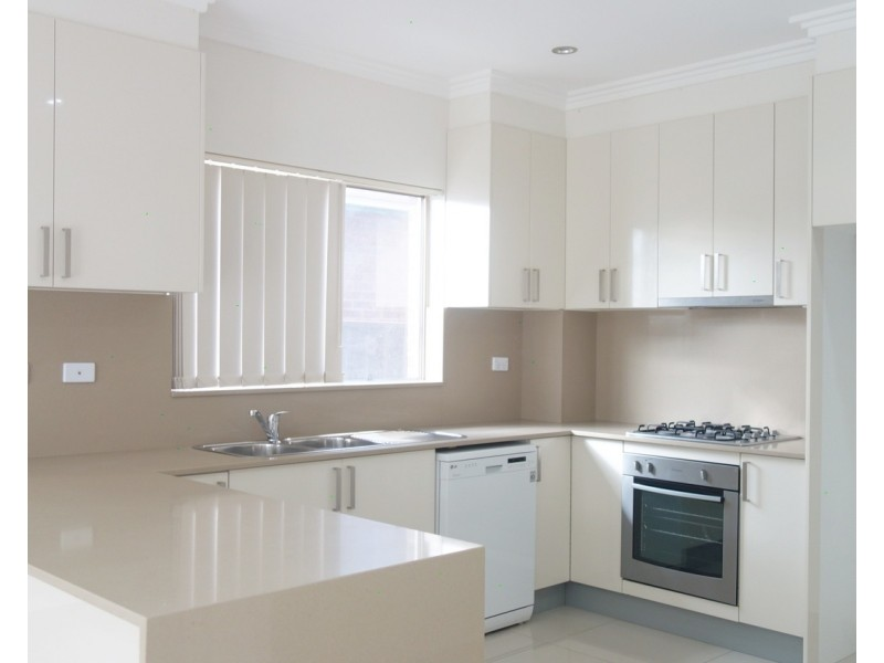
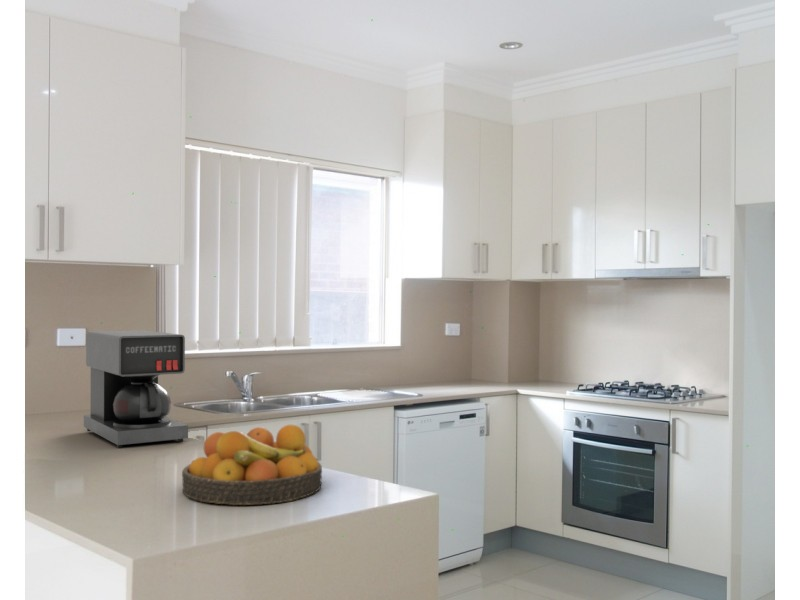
+ fruit bowl (253, 457)
+ coffee maker (133, 384)
